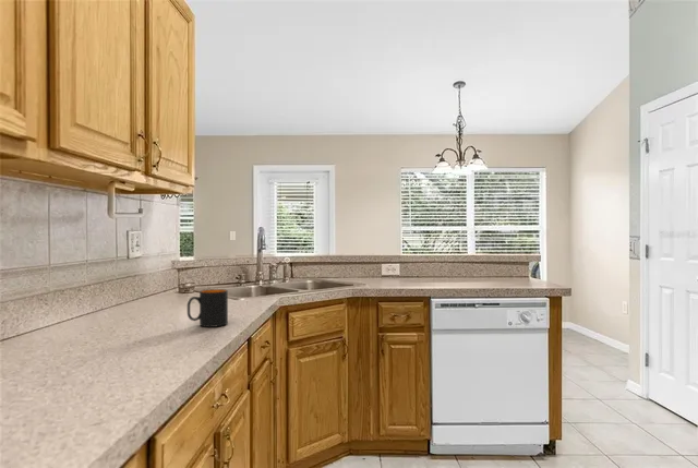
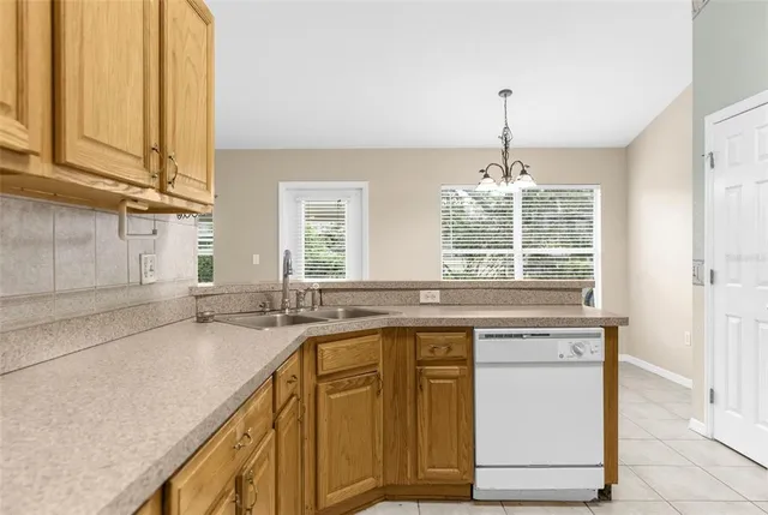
- mug (207, 308)
